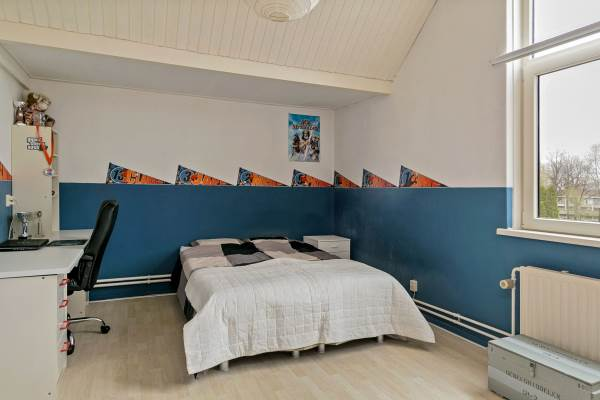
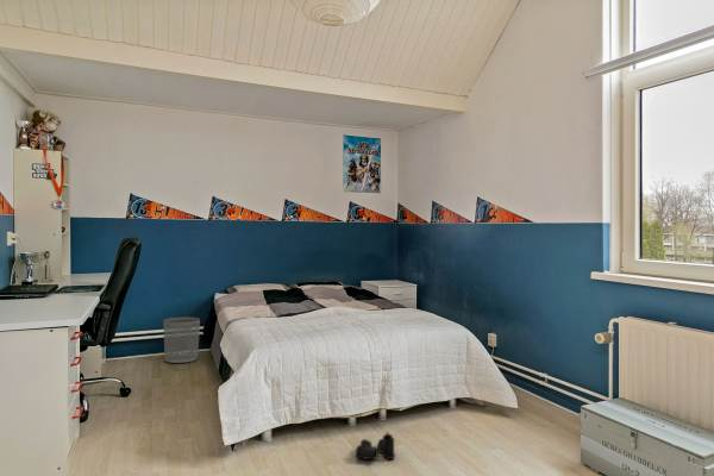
+ boots (370, 444)
+ waste bin (181, 339)
